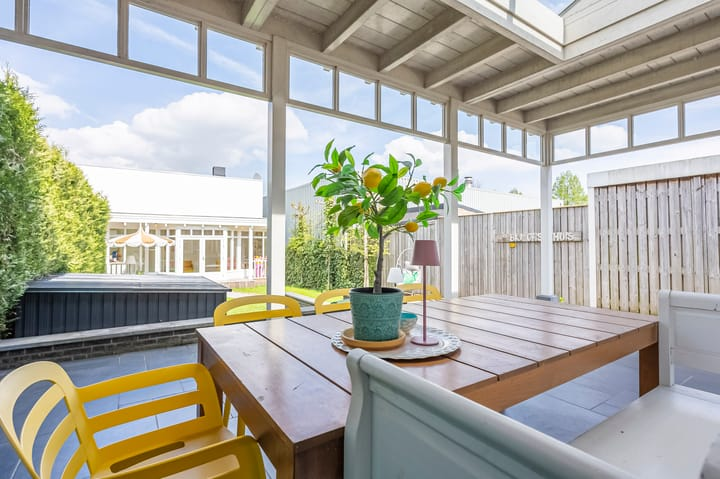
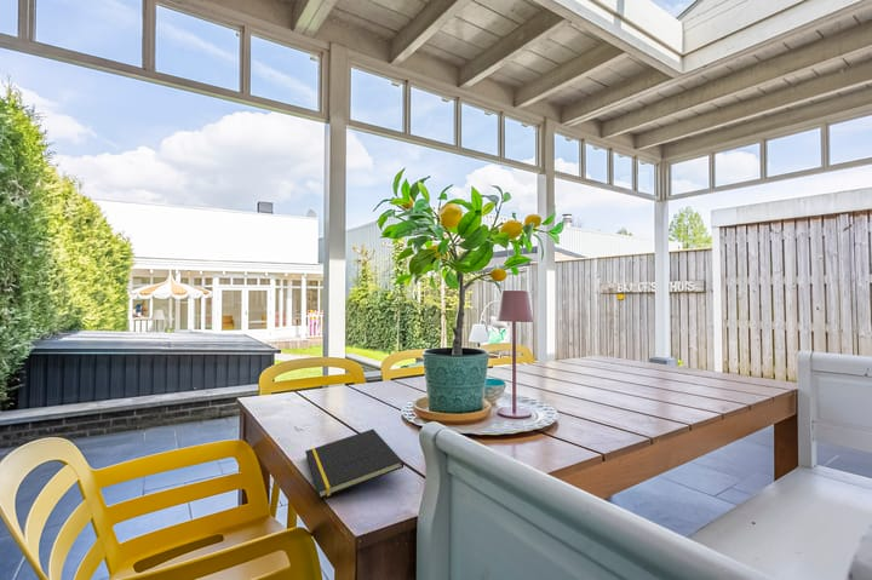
+ notepad (350, 458)
